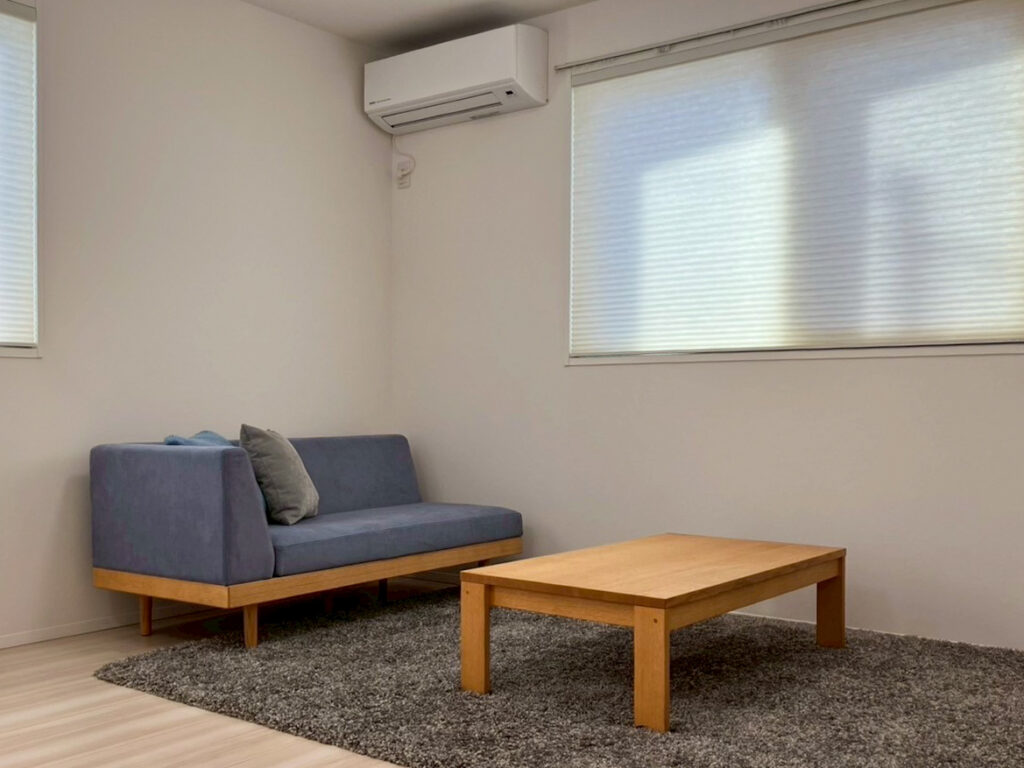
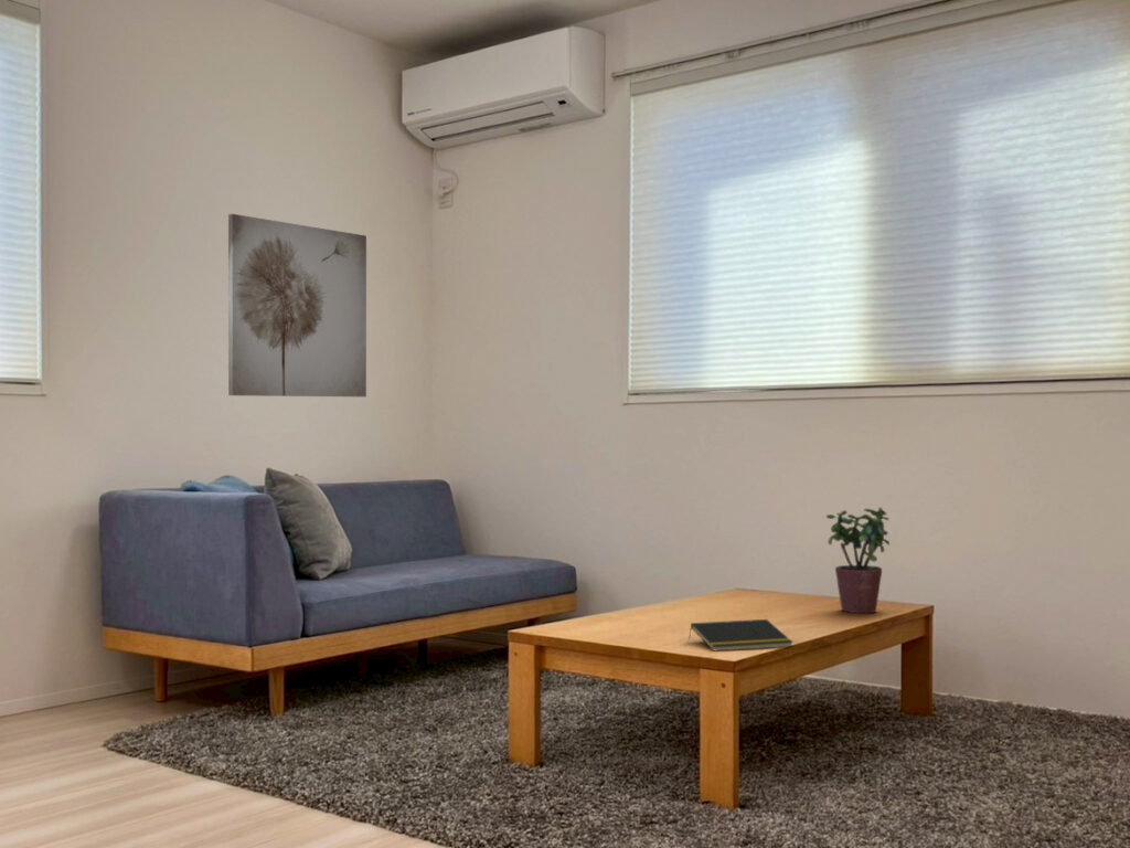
+ potted plant (855, 558)
+ notepad (740, 634)
+ wall art (301, 310)
